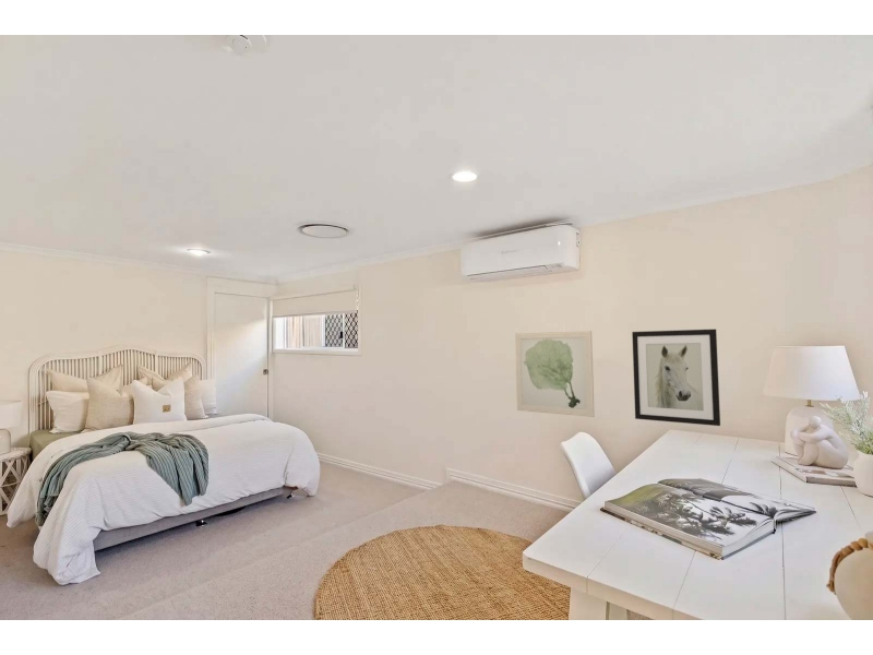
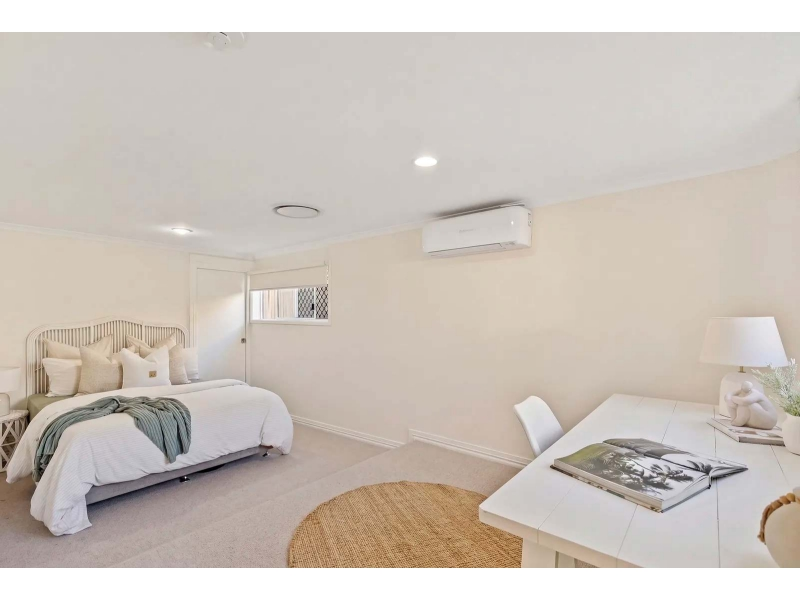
- wall art (673, 376)
- wall art (552, 372)
